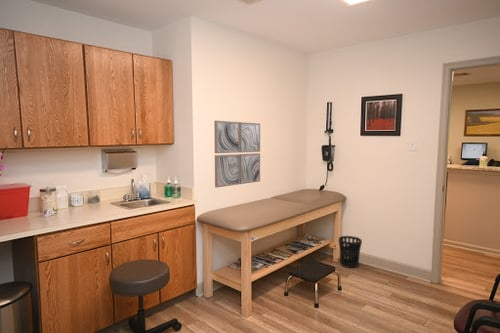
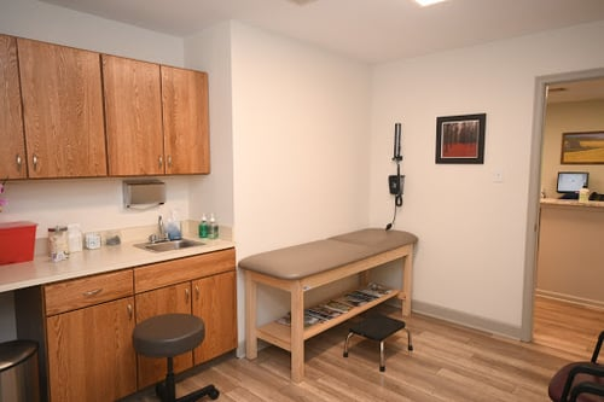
- wall art (238, 152)
- wastebasket (349, 251)
